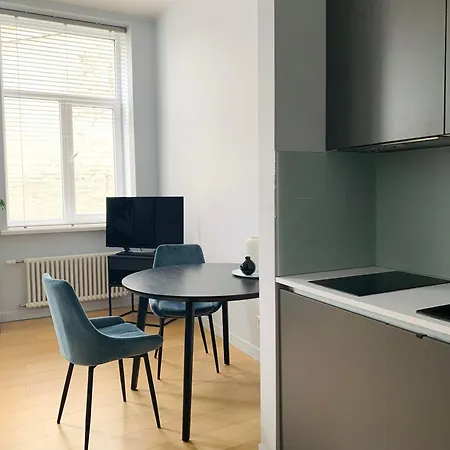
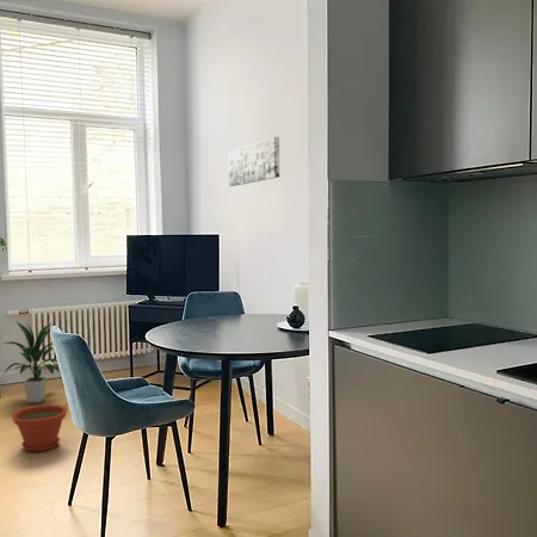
+ wall art (252, 163)
+ plant pot (39, 428)
+ indoor plant (37, 359)
